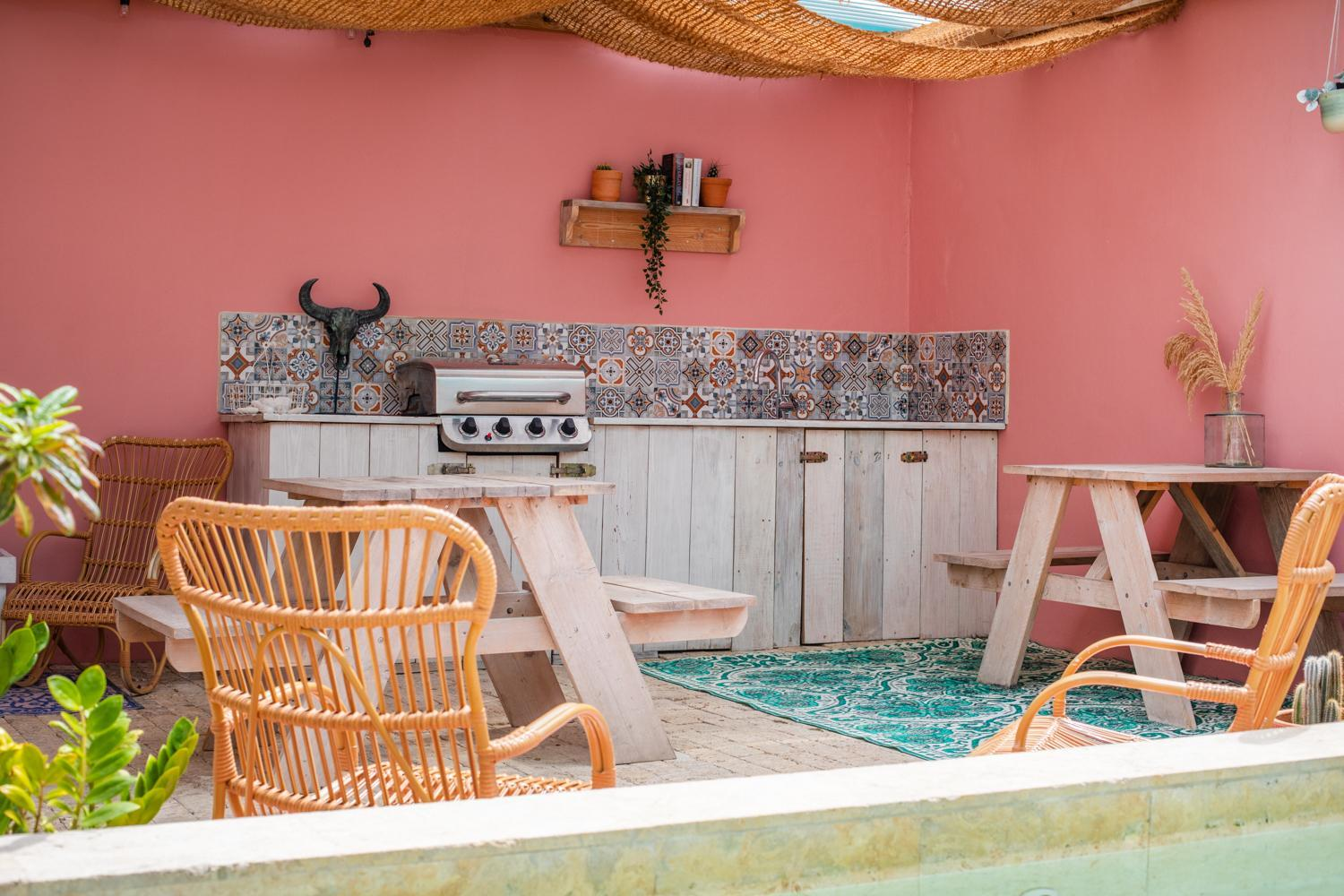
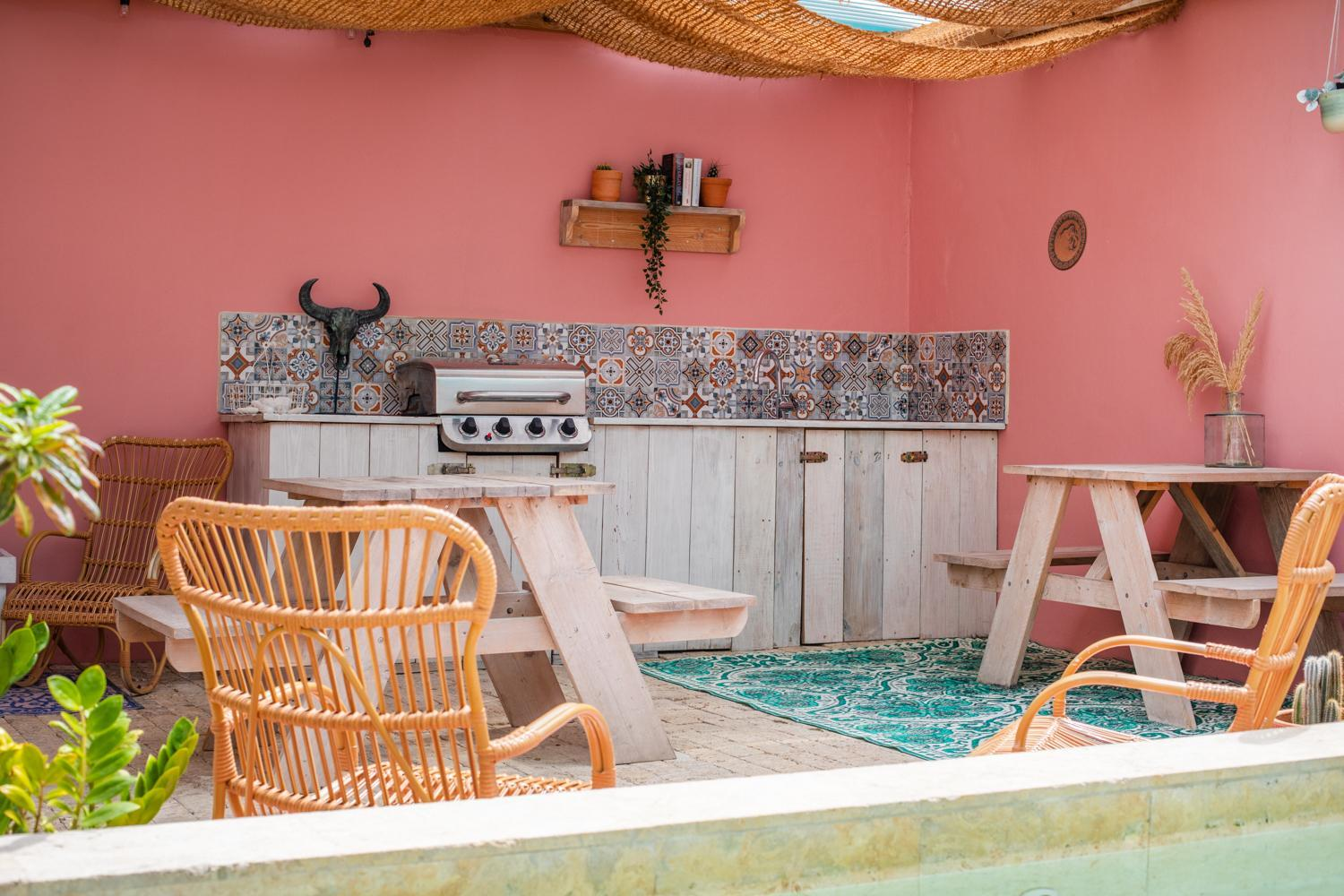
+ decorative plate (1068, 240)
